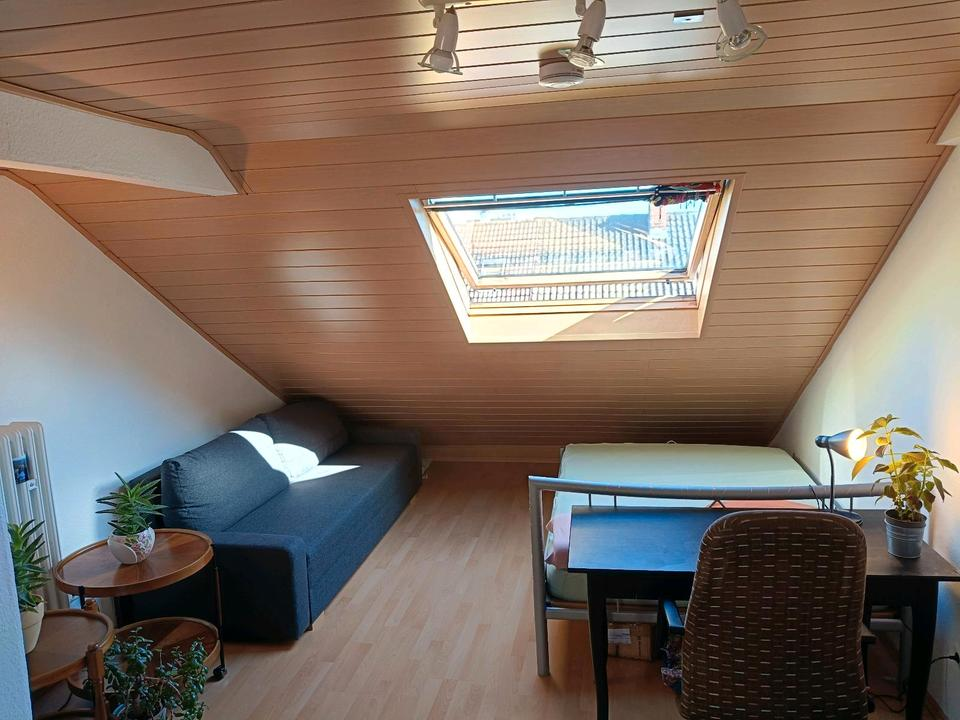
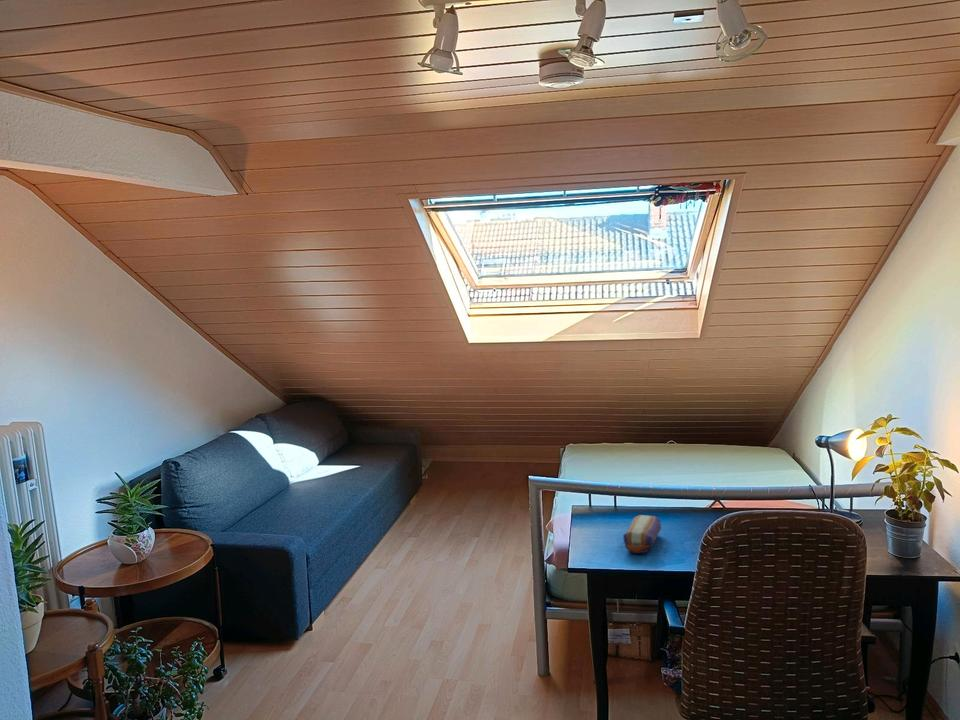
+ pencil case (643, 532)
